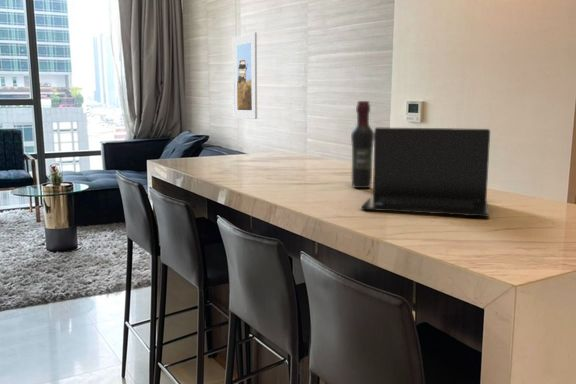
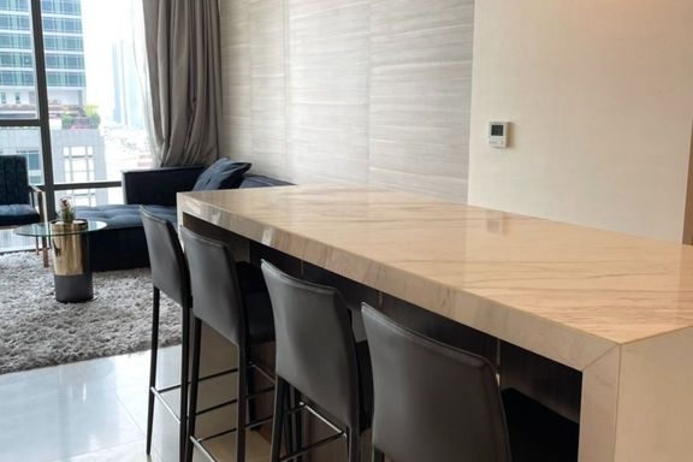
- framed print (244, 77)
- wine bottle (362, 144)
- laptop (426, 168)
